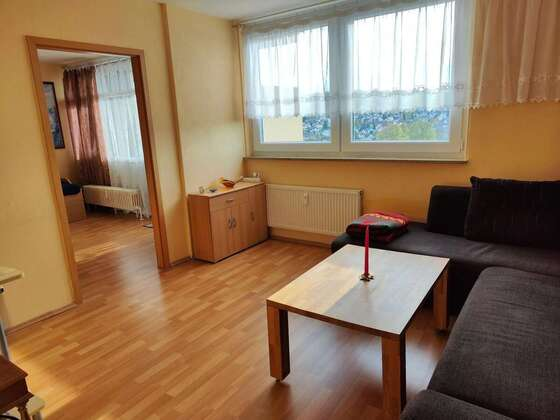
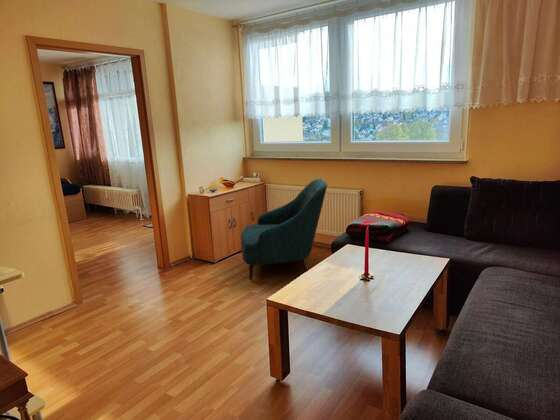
+ armchair (278, 225)
